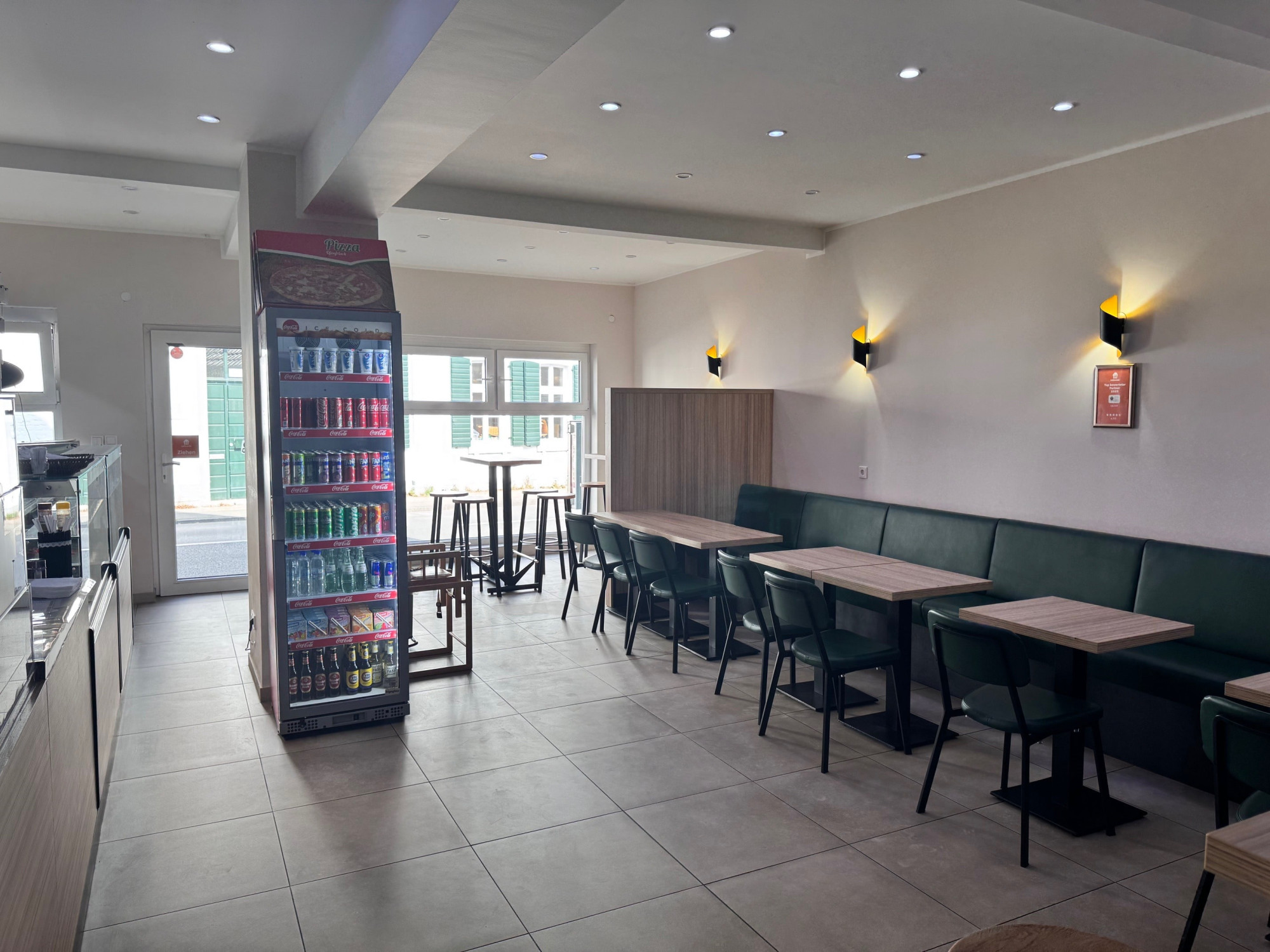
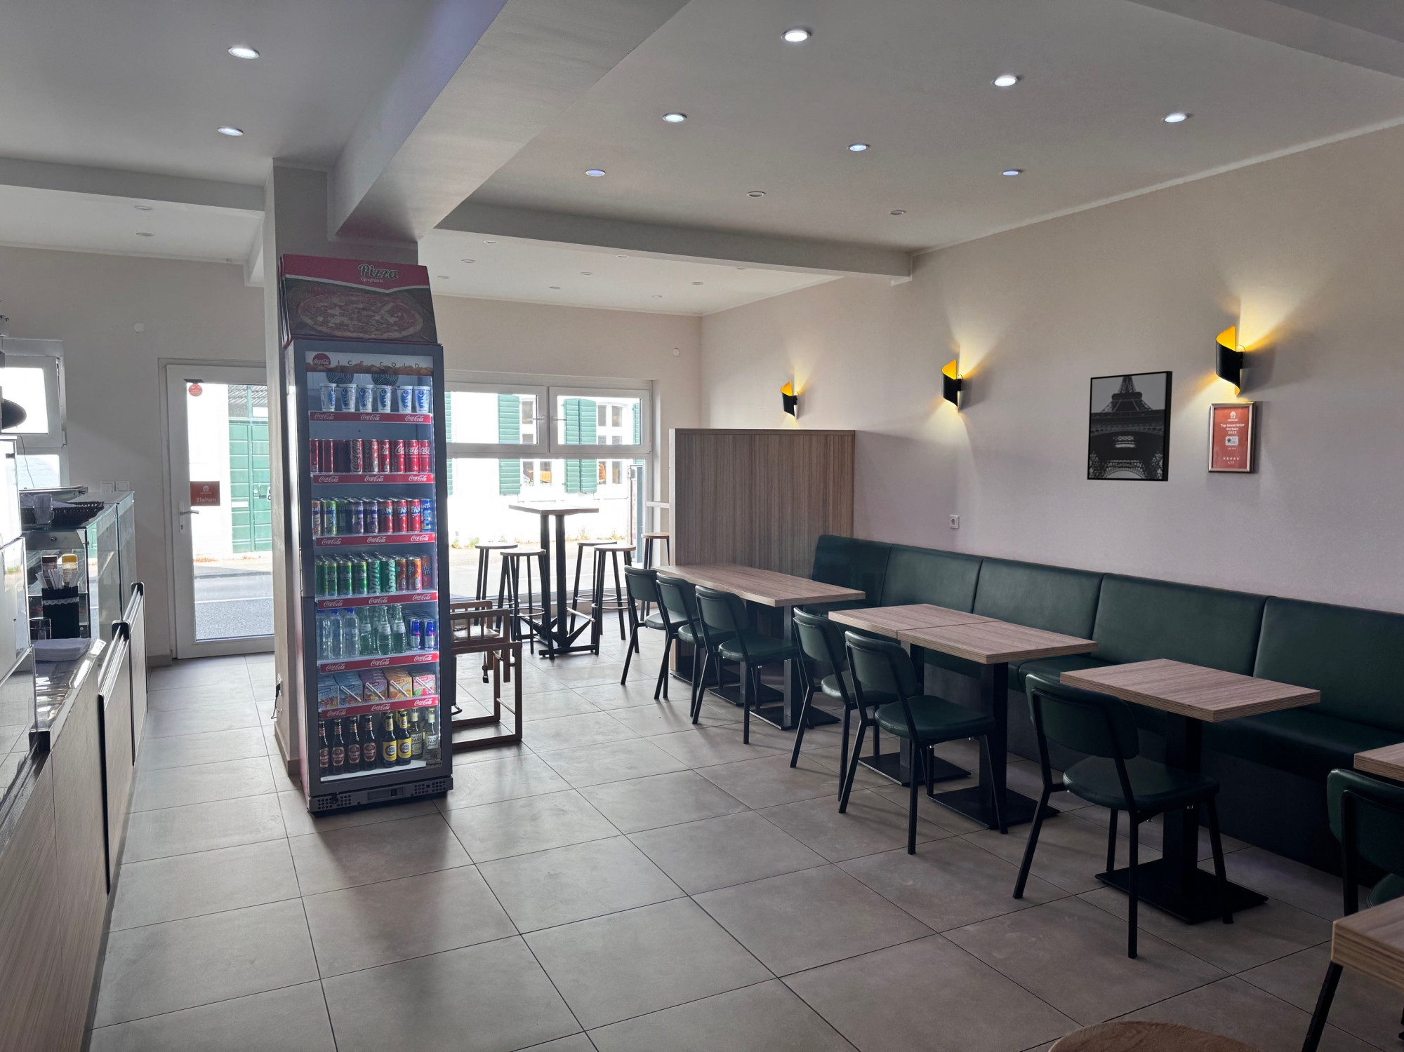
+ wall art (1128, 428)
